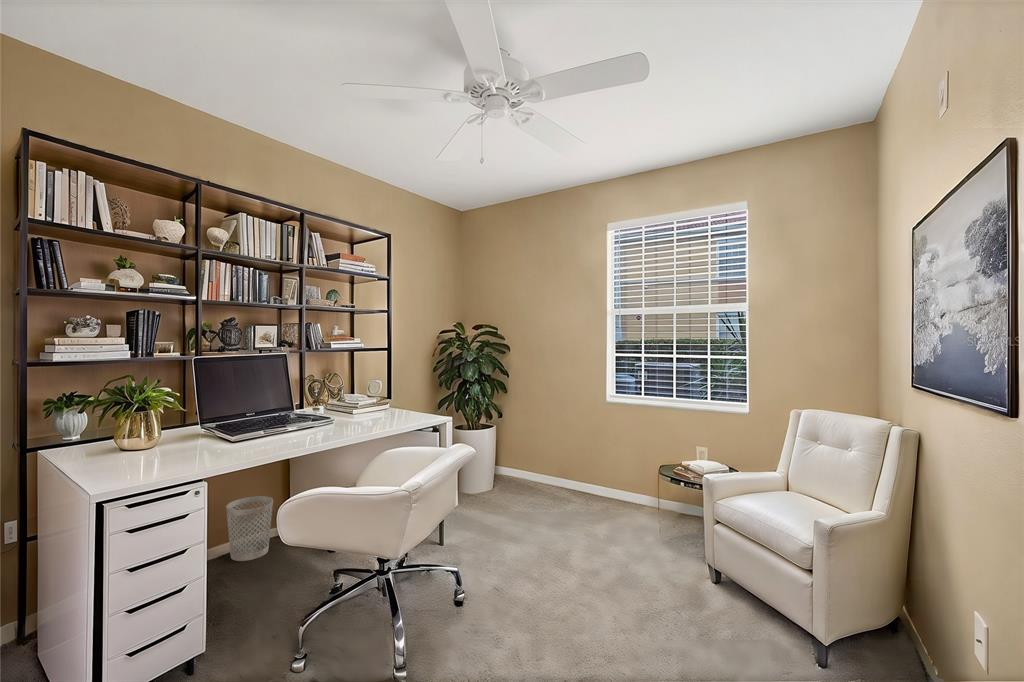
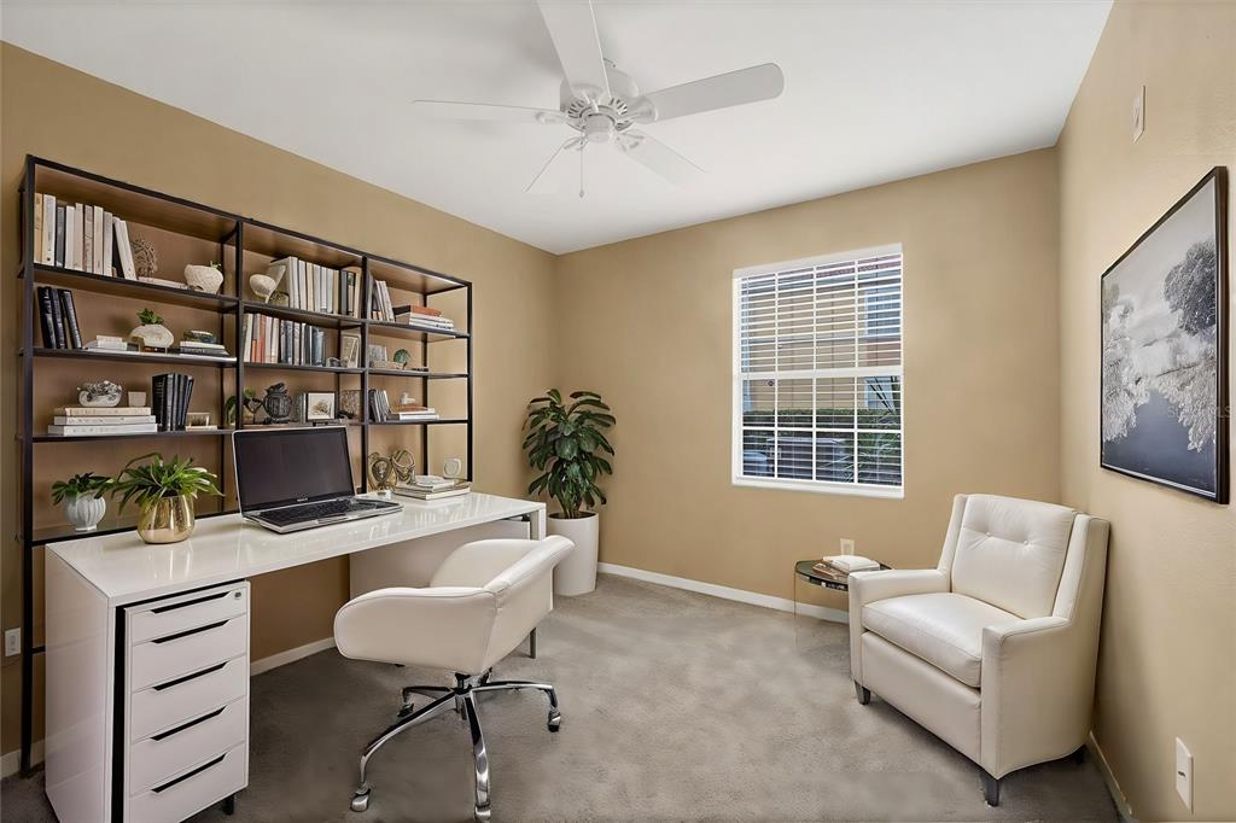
- wastebasket (249, 528)
